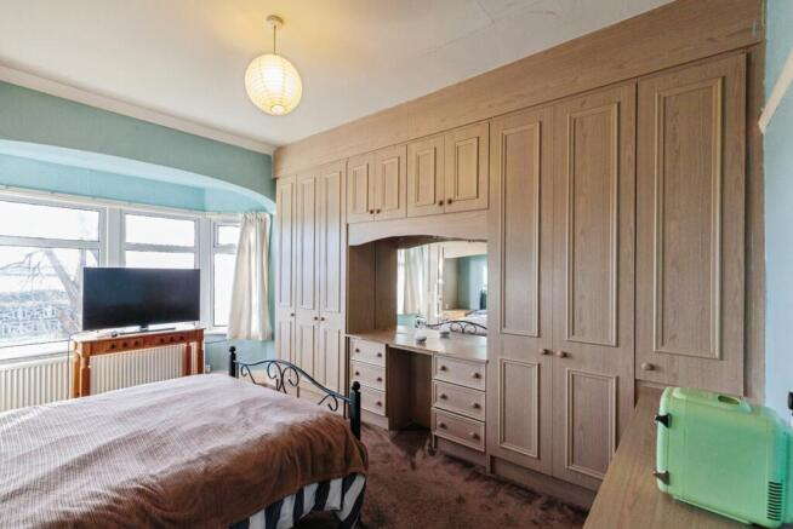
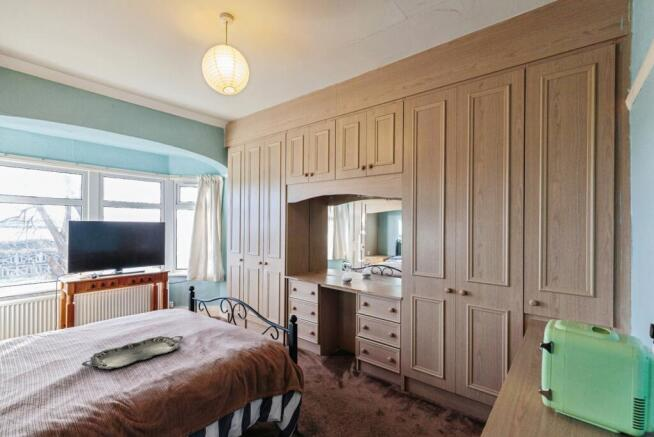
+ serving tray (137, 350)
